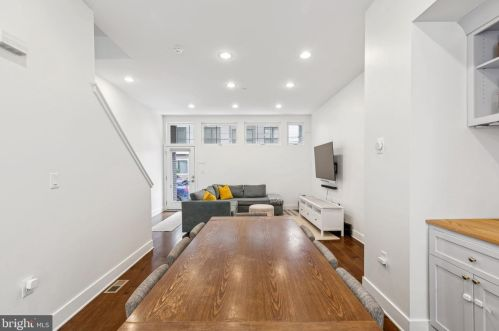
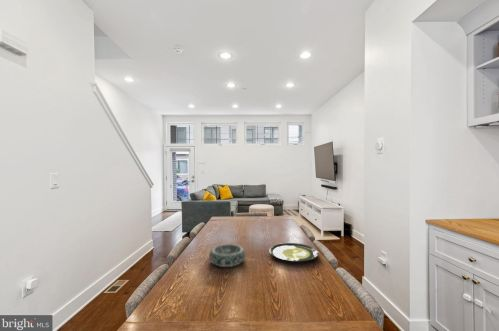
+ plate (293, 252)
+ decorative bowl (227, 255)
